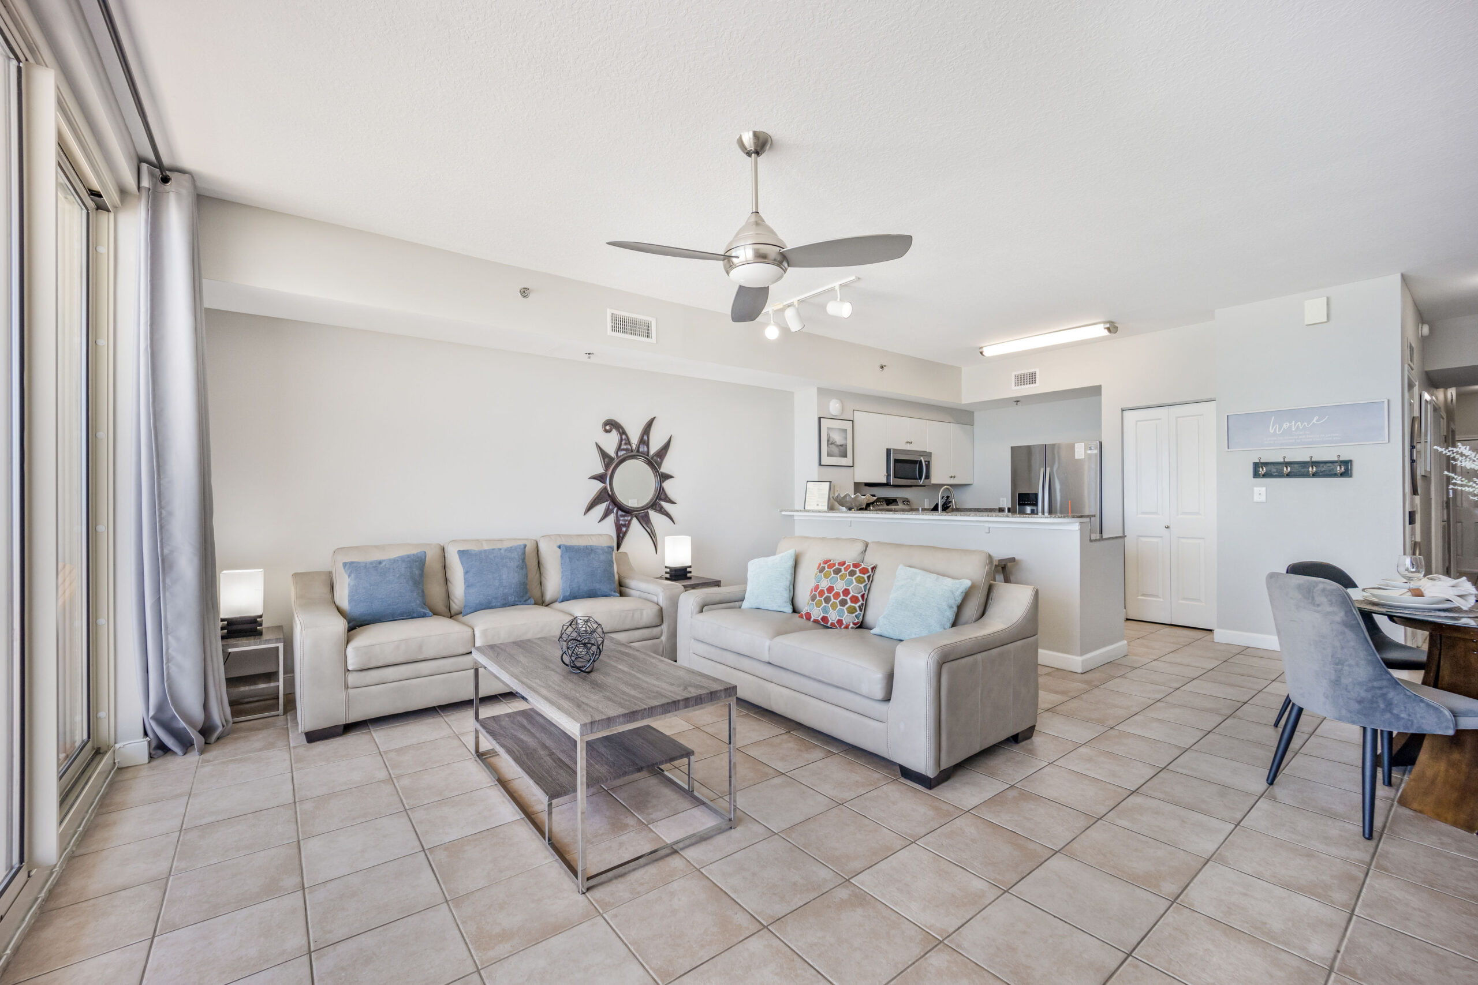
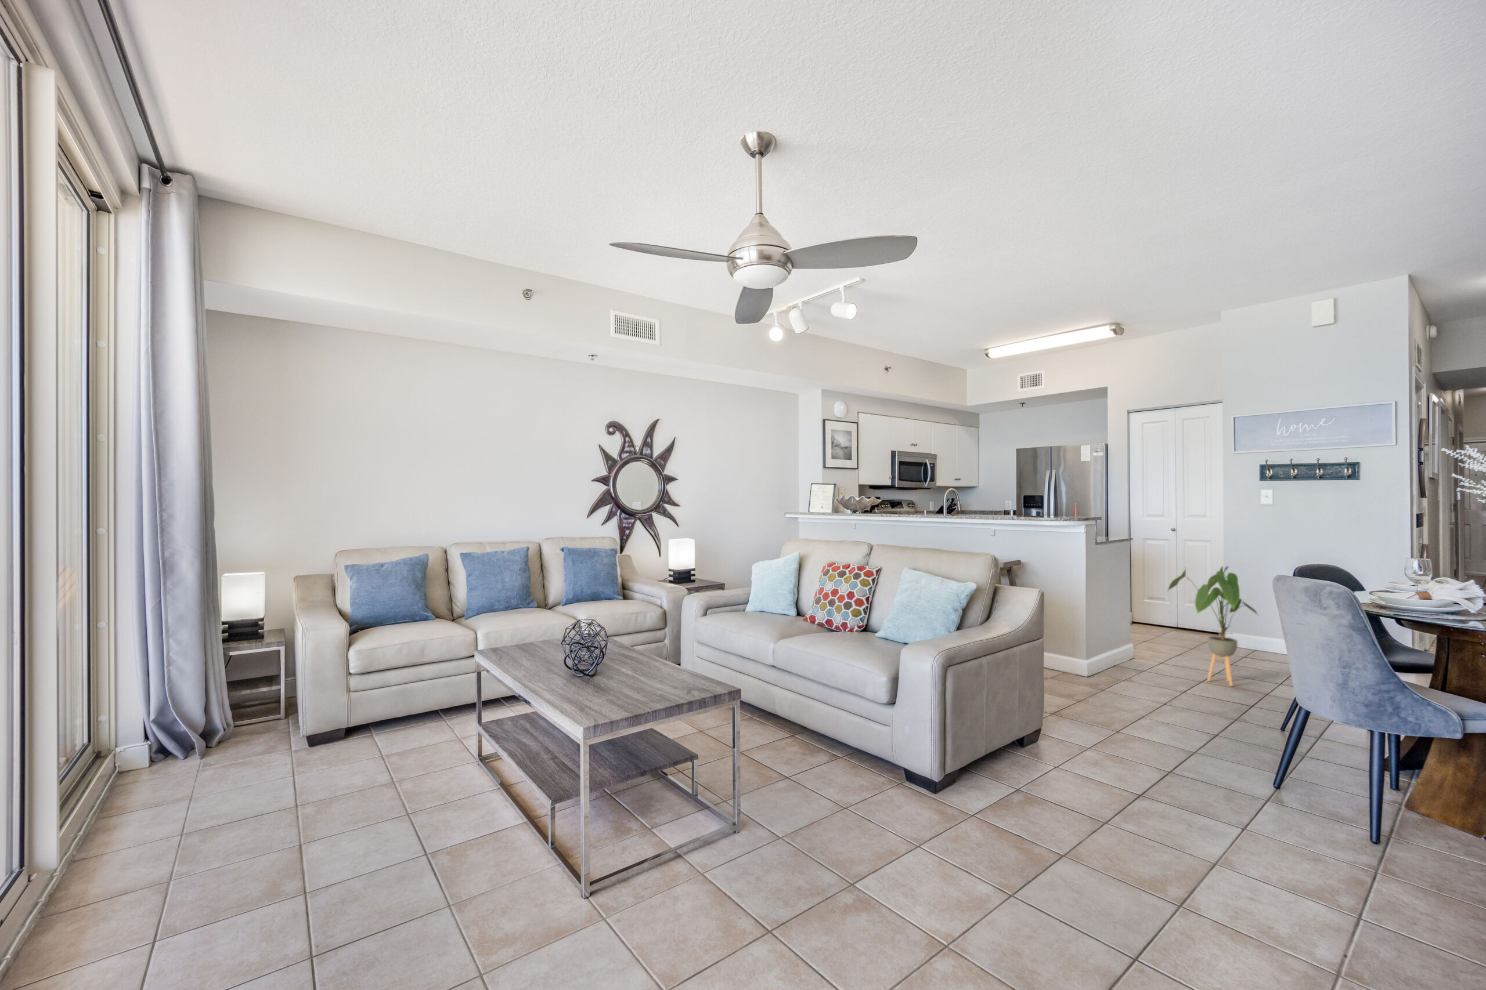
+ house plant (1217, 625)
